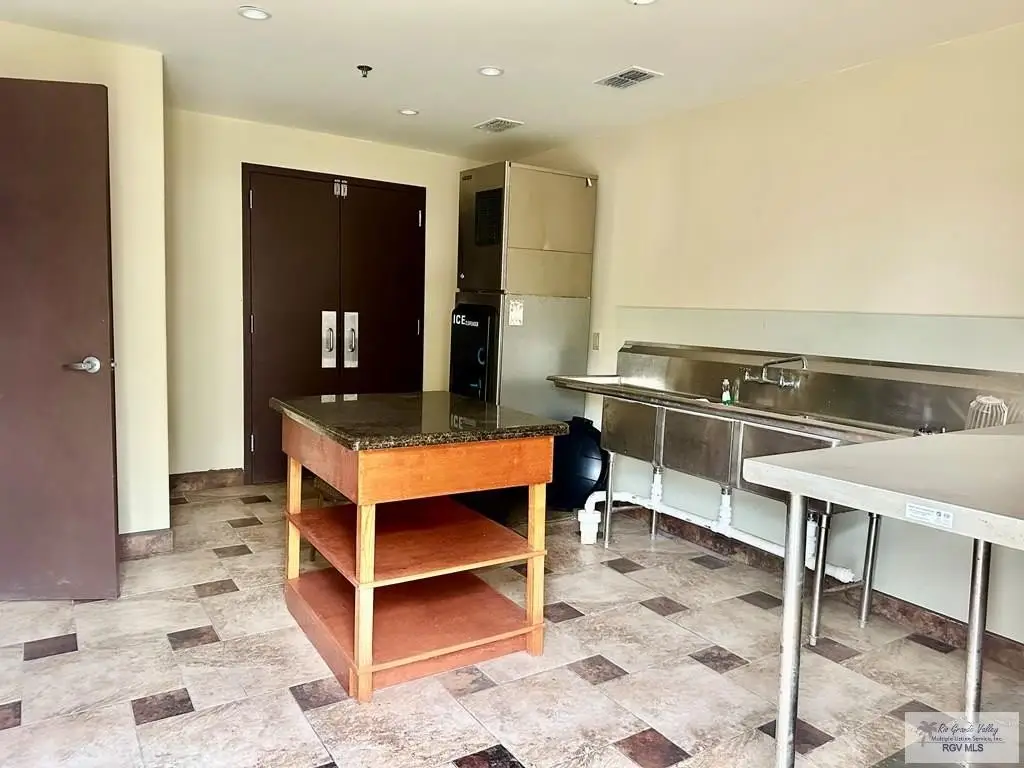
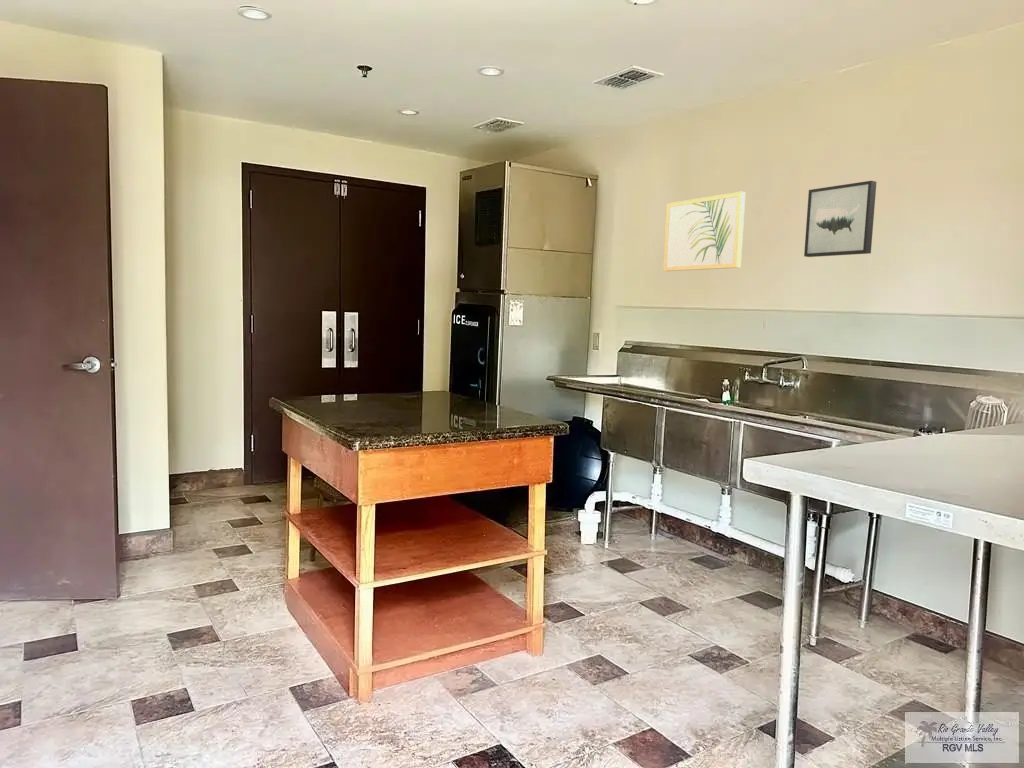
+ wall art (701, 233)
+ wall art (838, 220)
